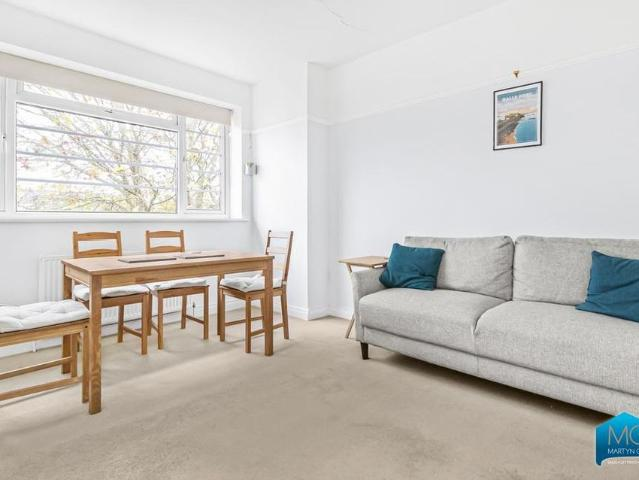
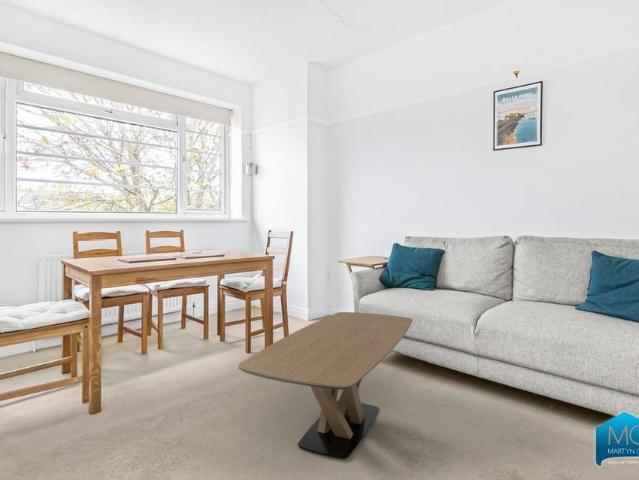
+ coffee table (343, 380)
